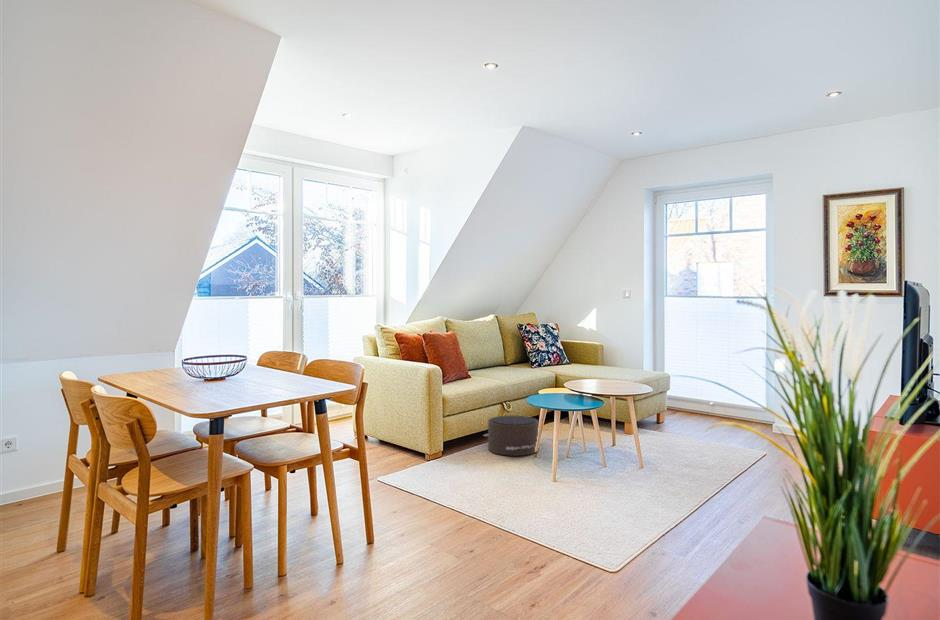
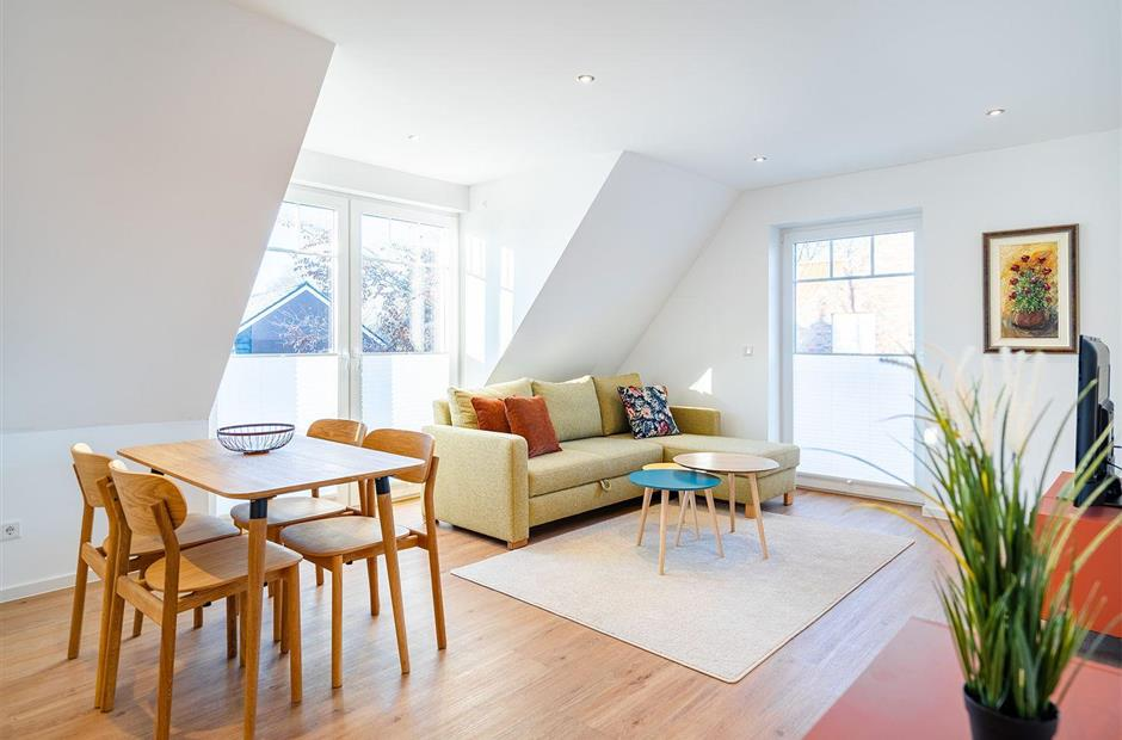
- pouf (509, 434)
